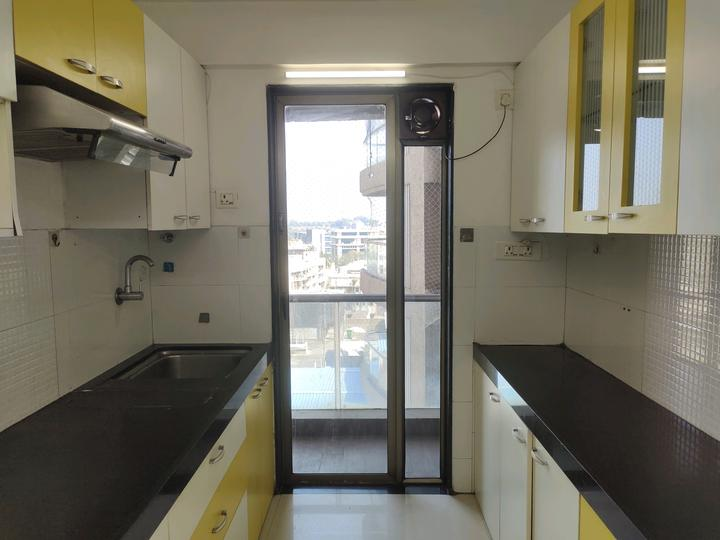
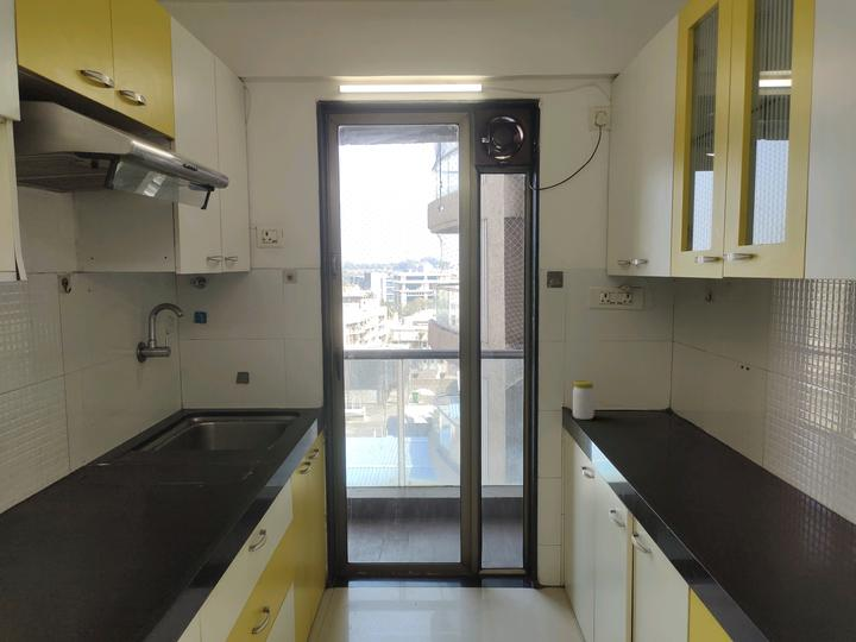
+ jar (583, 399)
